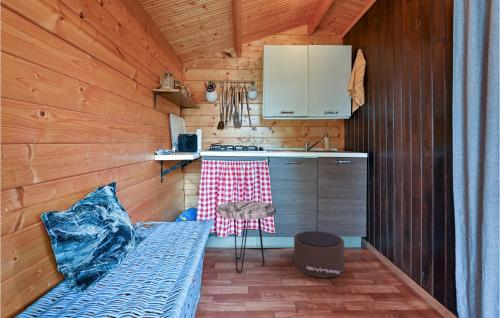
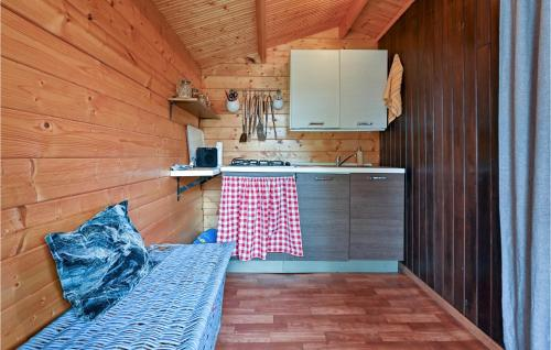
- side table (246, 236)
- pouf (322, 252)
